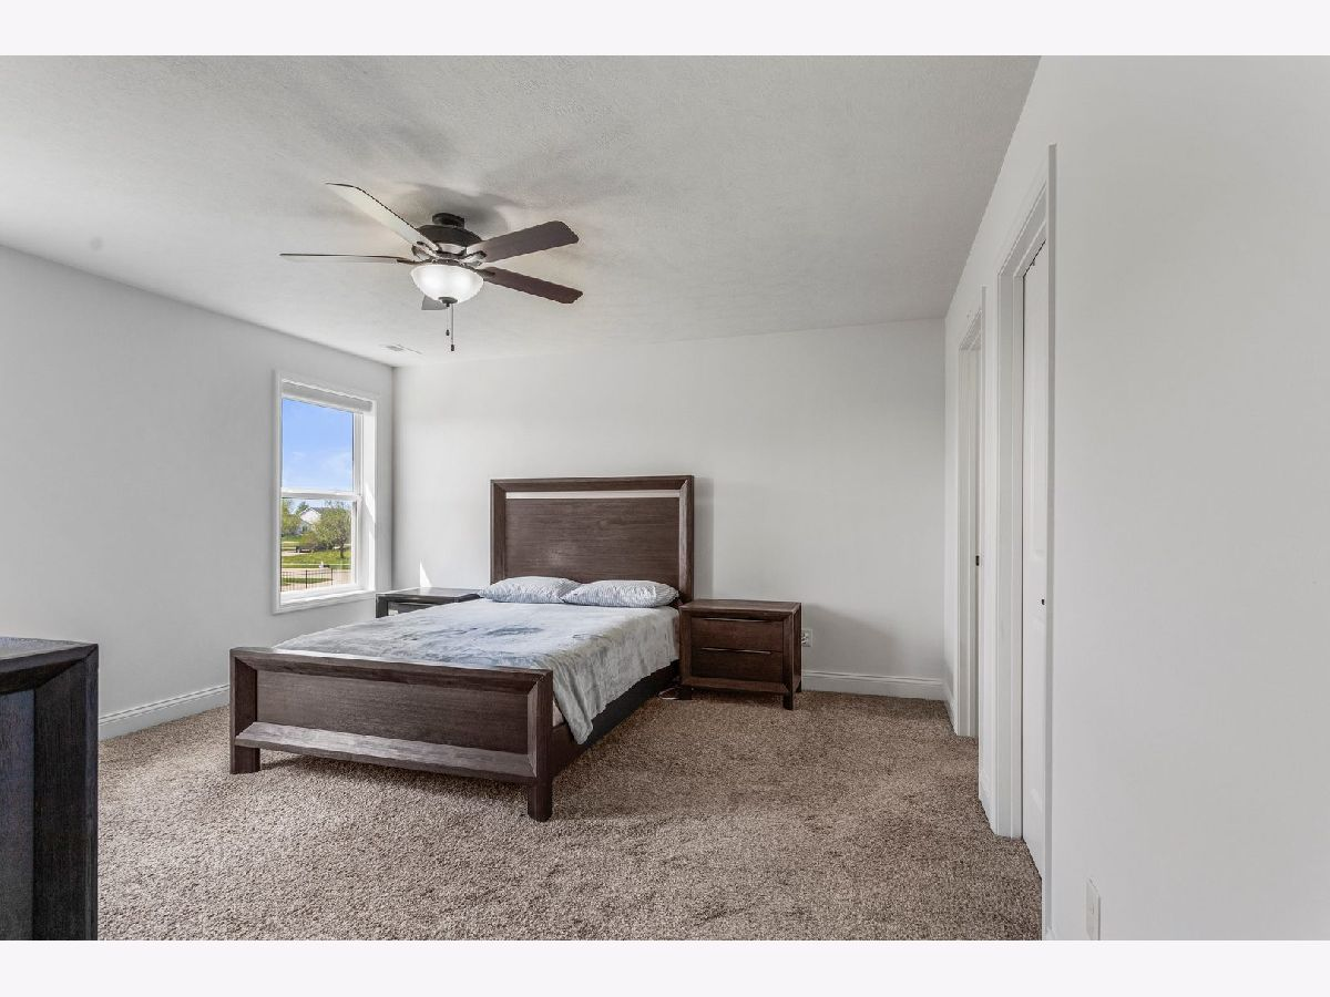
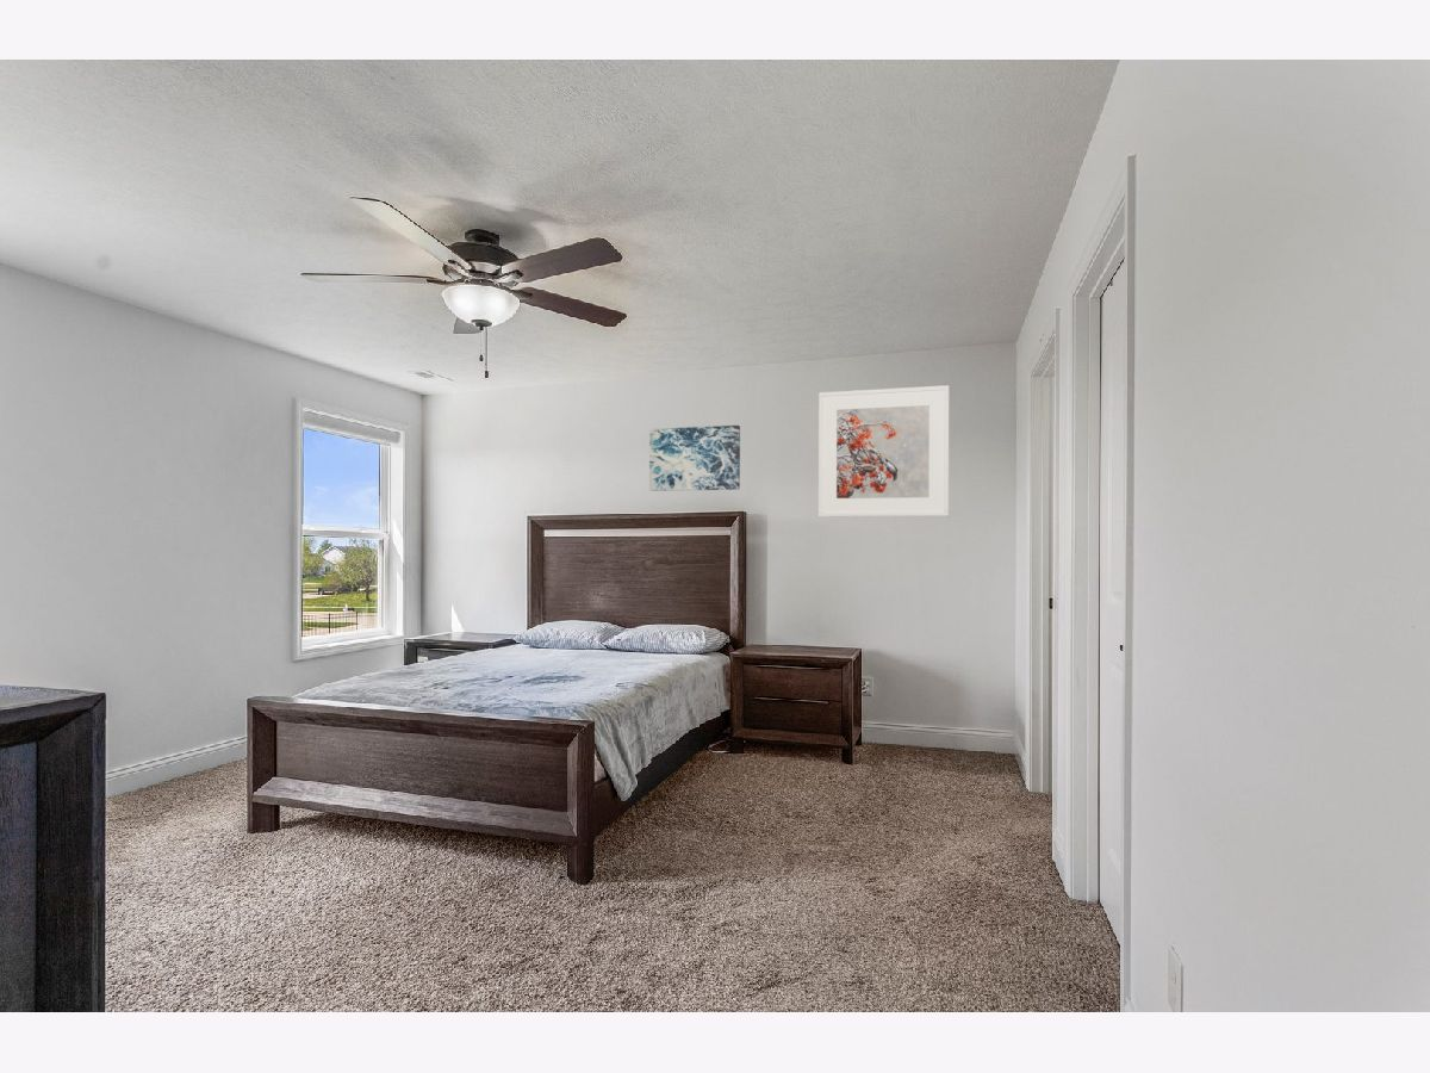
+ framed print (882, 452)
+ wall art (694, 458)
